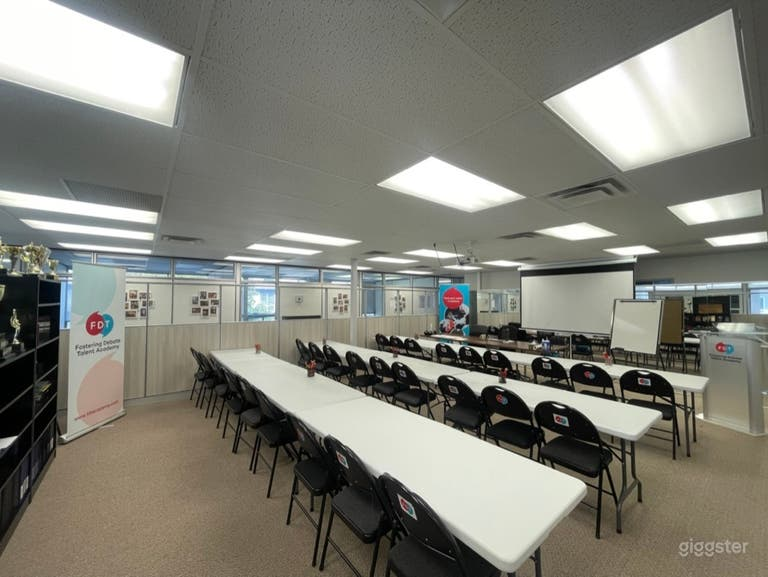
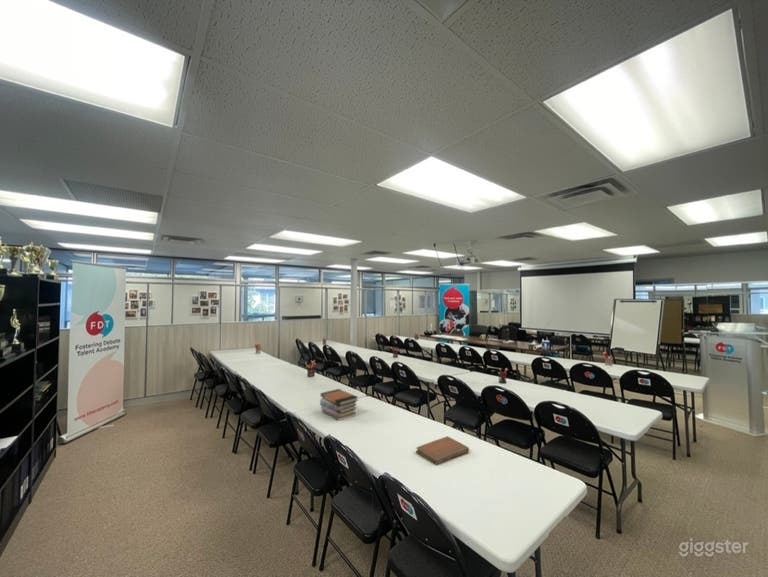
+ notebook (442, 449)
+ book stack (338, 404)
